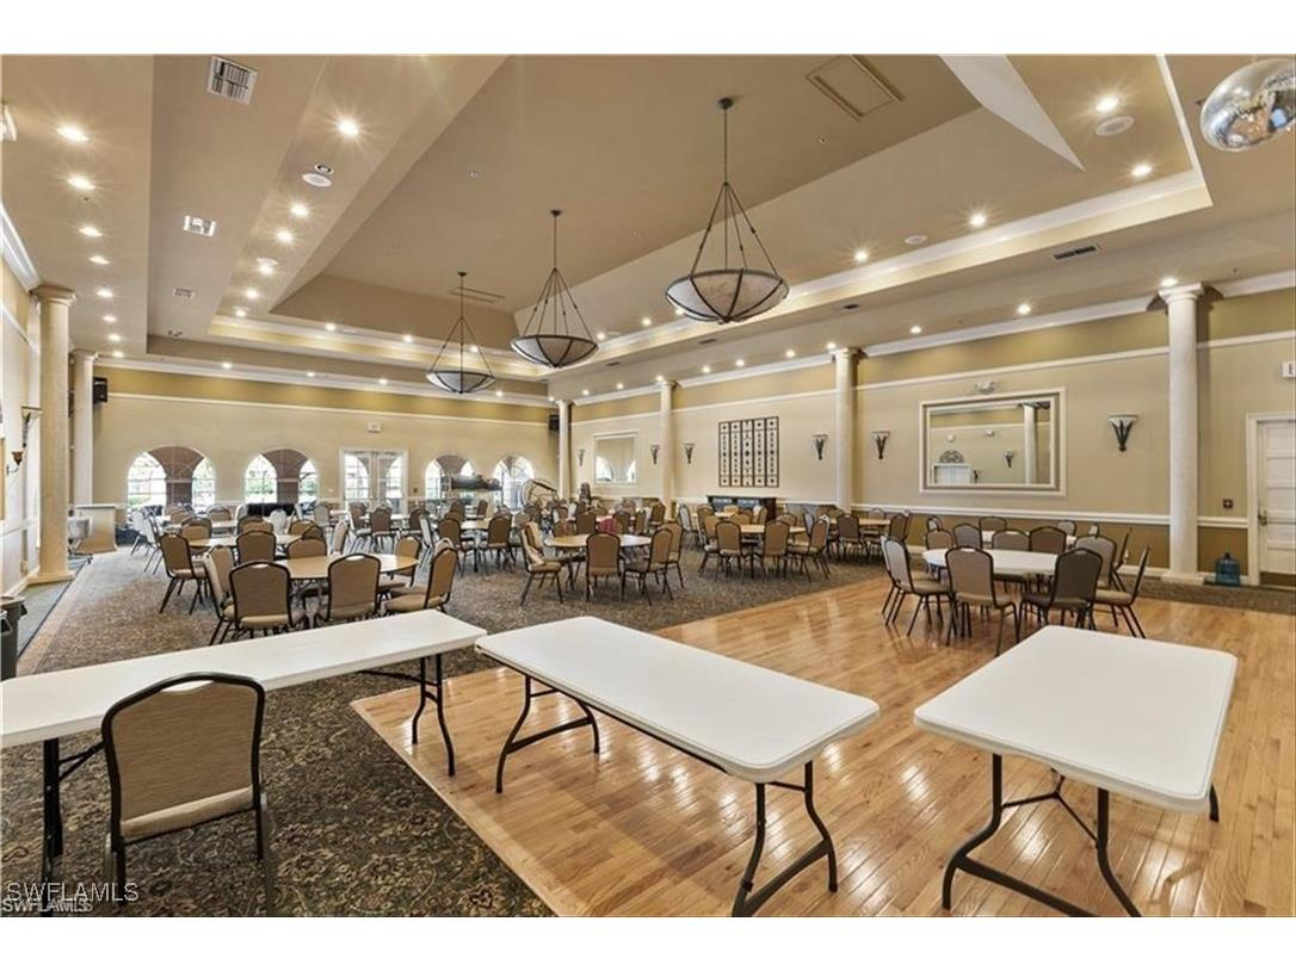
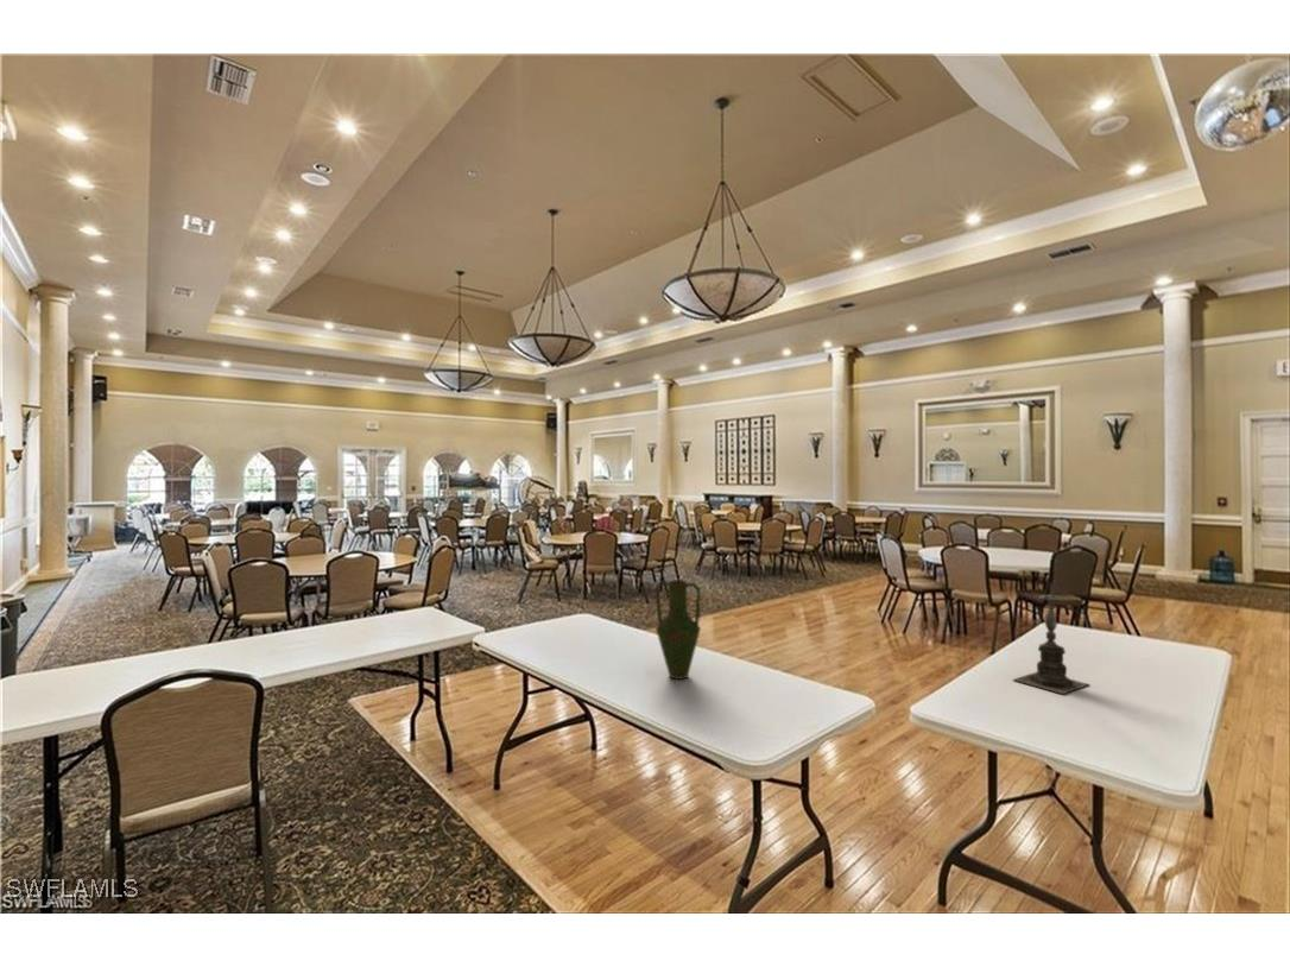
+ vase (678, 628)
+ candle holder (1050, 632)
